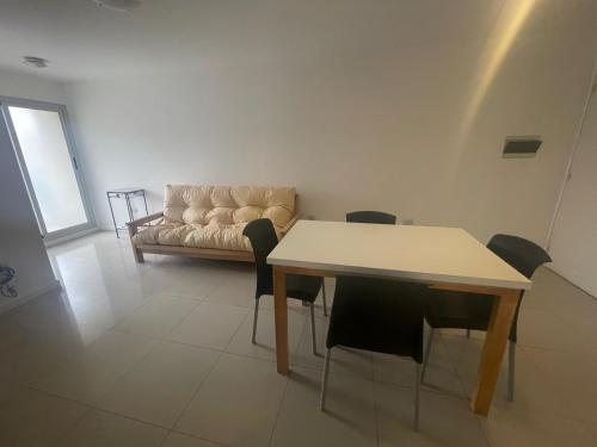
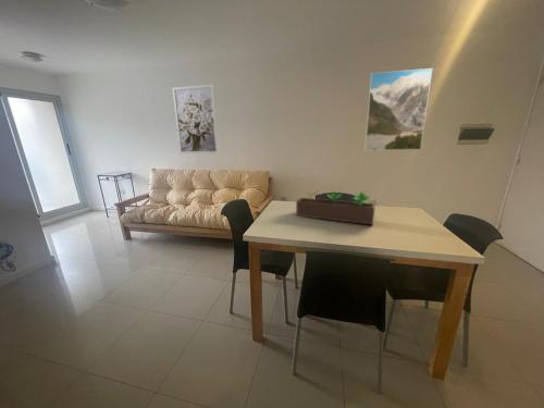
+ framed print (396, 112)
+ succulent planter (334, 203)
+ wall art (195, 121)
